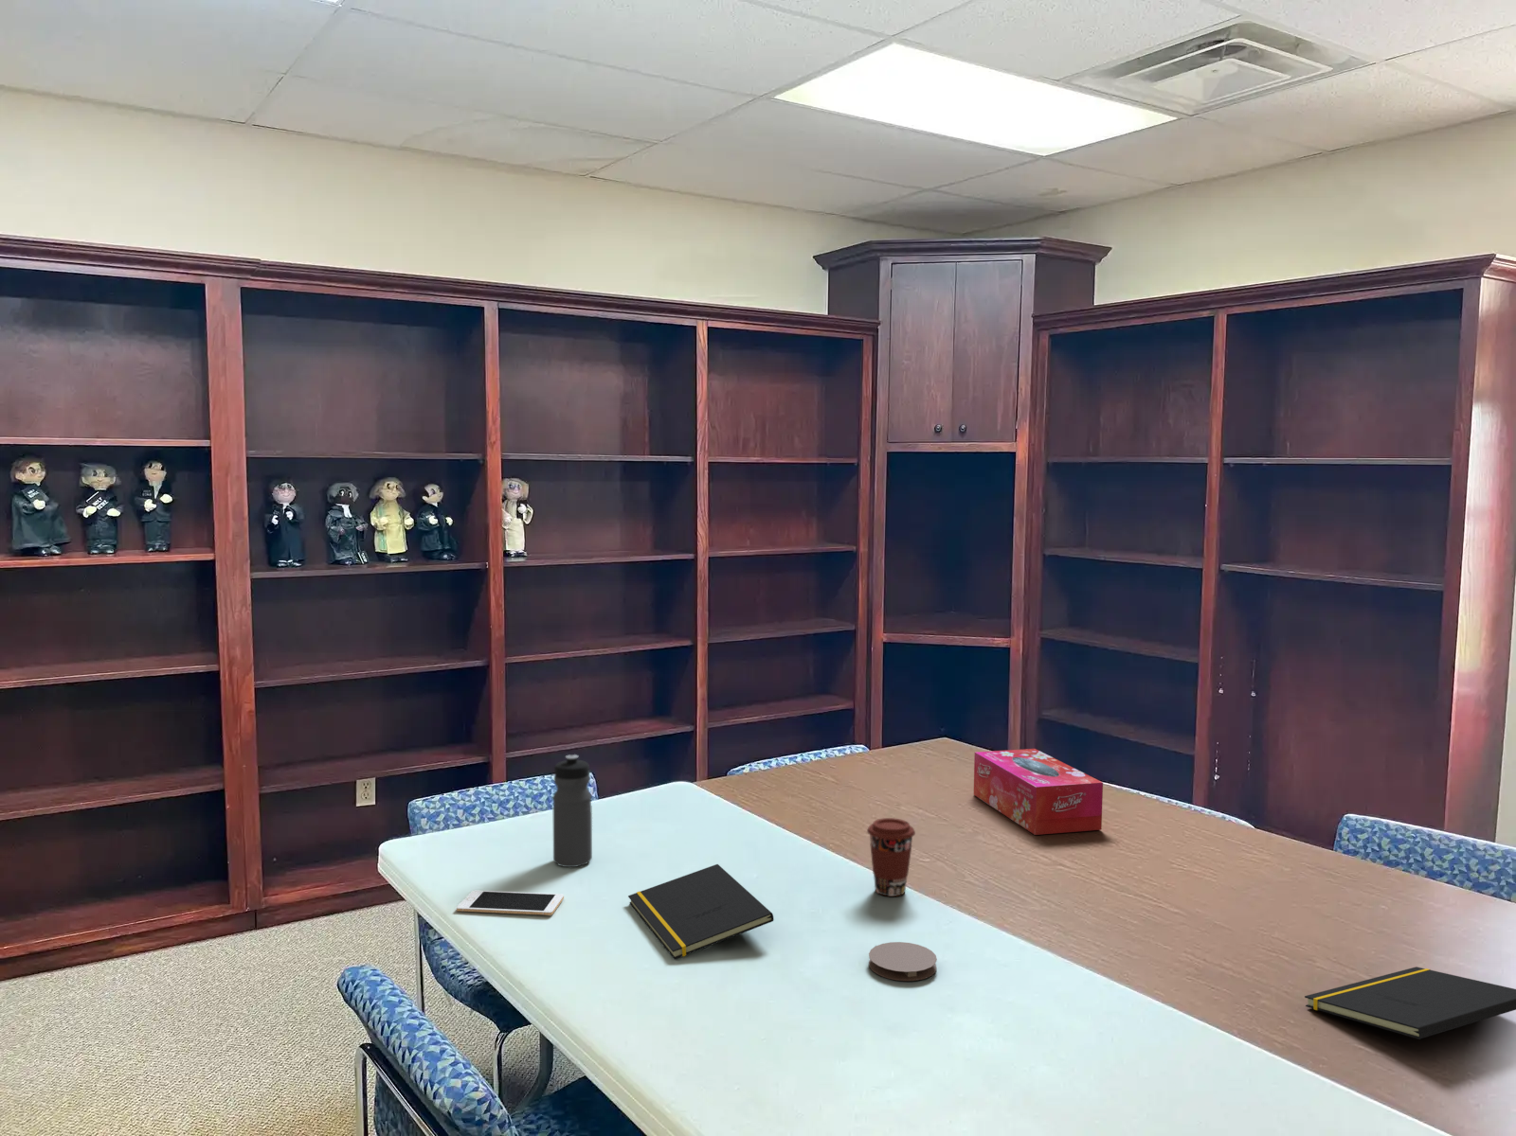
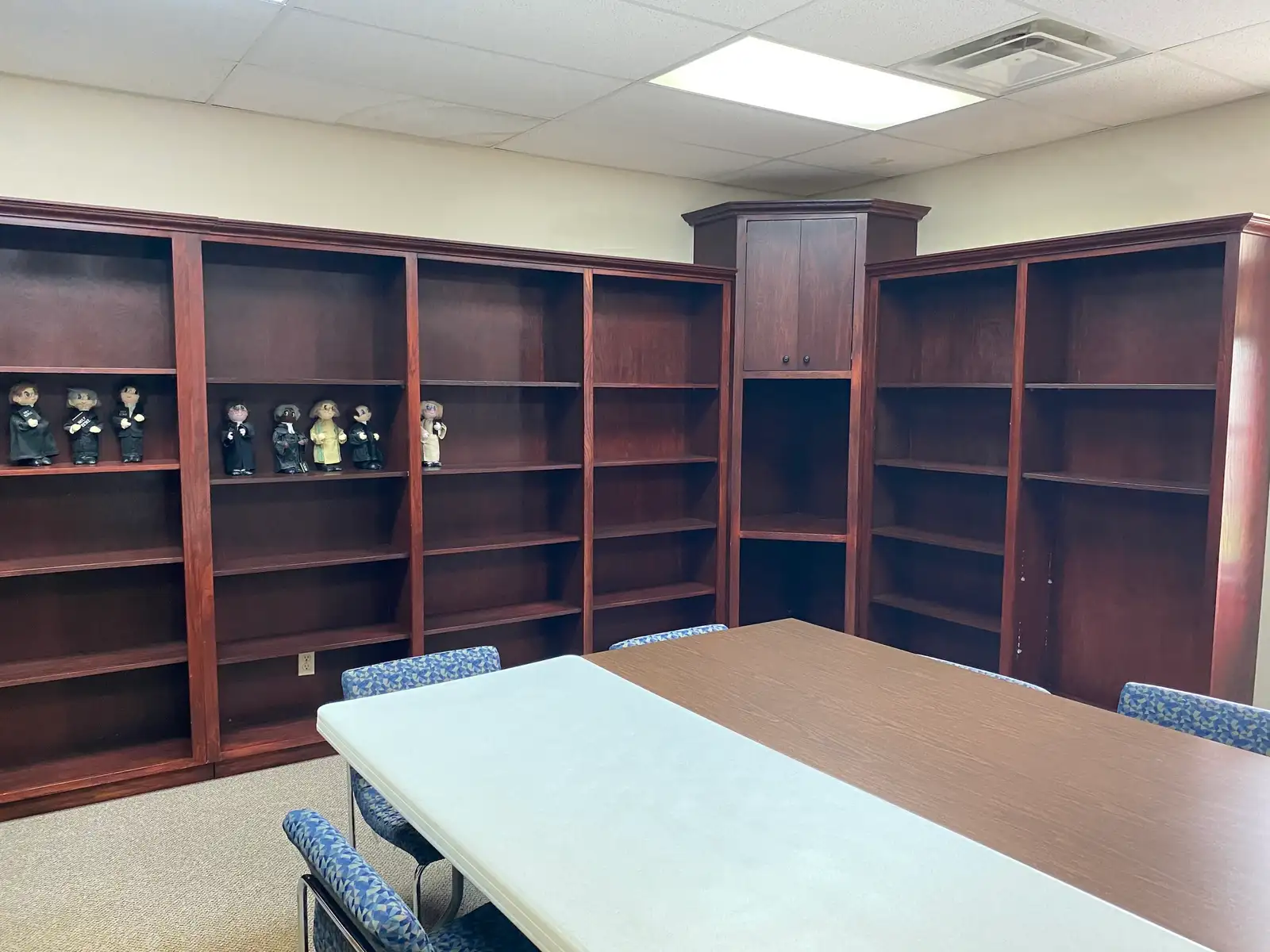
- notepad (1417, 1000)
- coffee cup (891, 857)
- water bottle (572, 809)
- notepad (697, 908)
- tissue box (1035, 789)
- coaster (902, 961)
- cell phone (511, 902)
